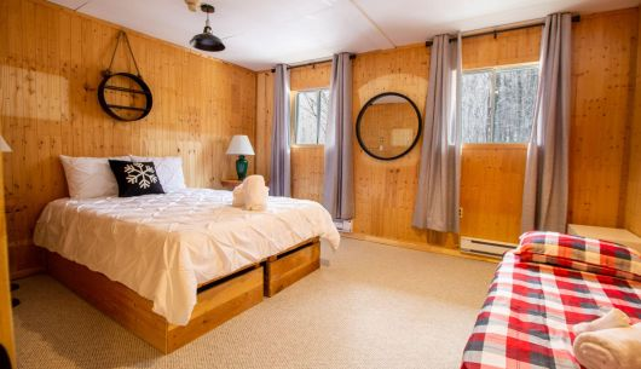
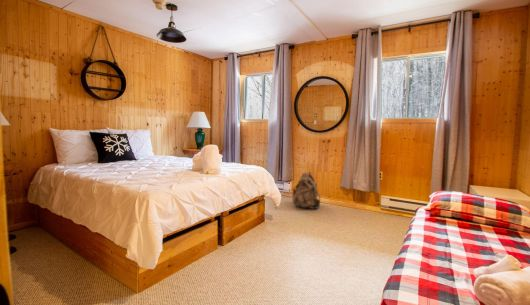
+ backpack (308, 188)
